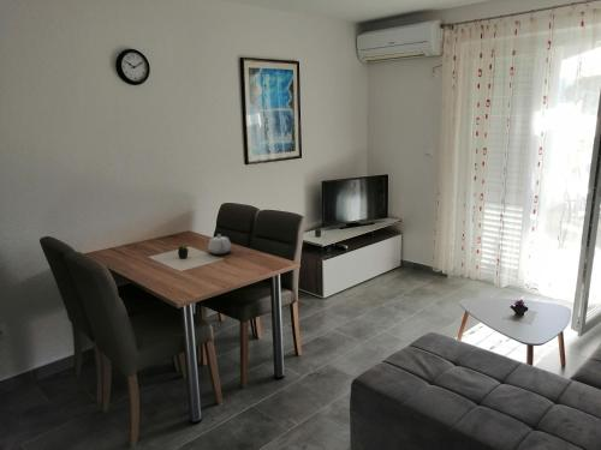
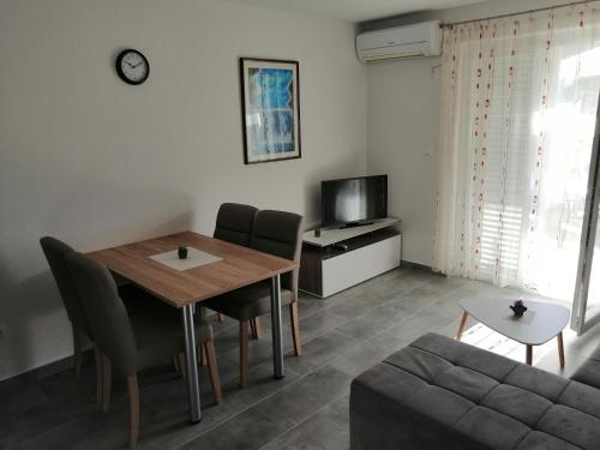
- teapot (220, 244)
